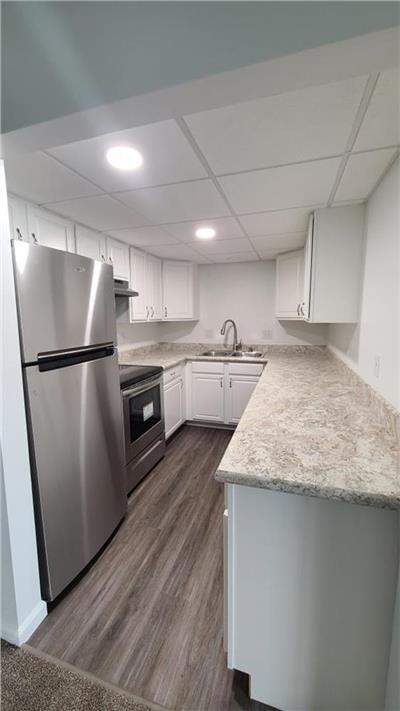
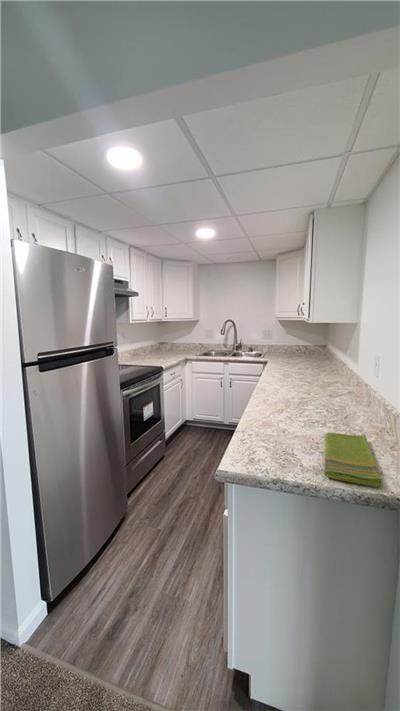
+ dish towel (348, 453)
